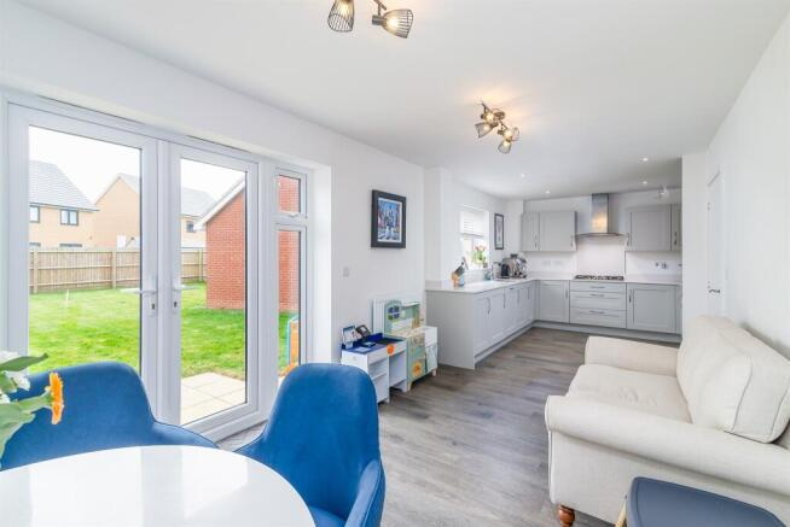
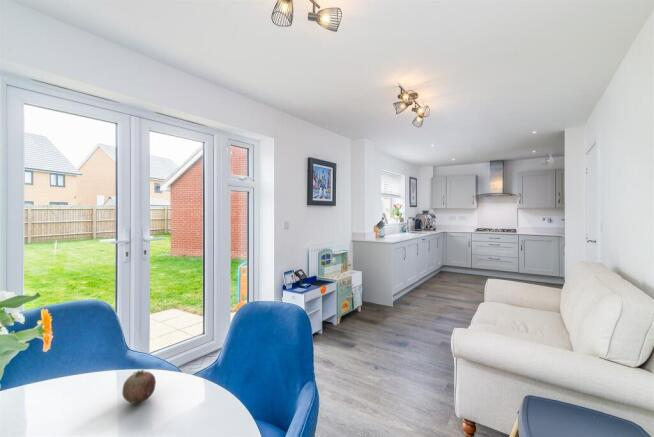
+ fruit (139, 385)
